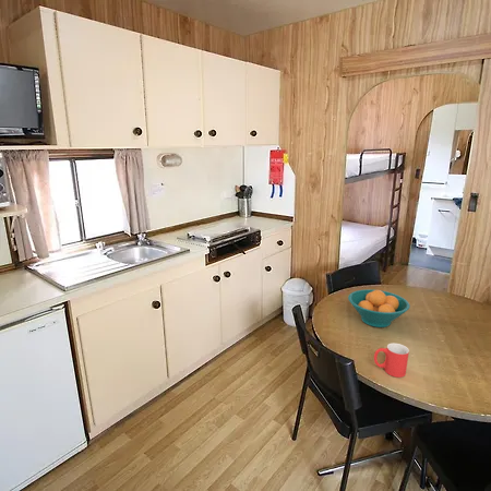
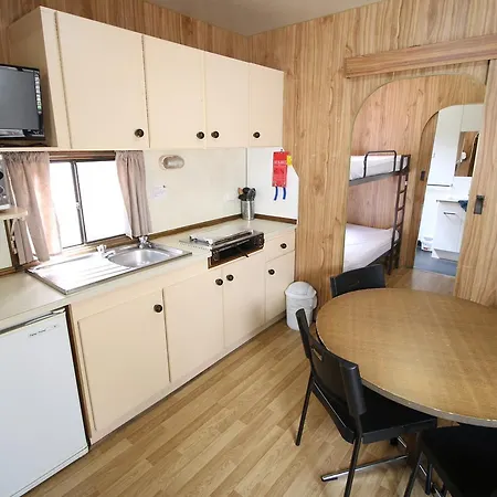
- fruit bowl (378, 306)
- mug (390, 359)
